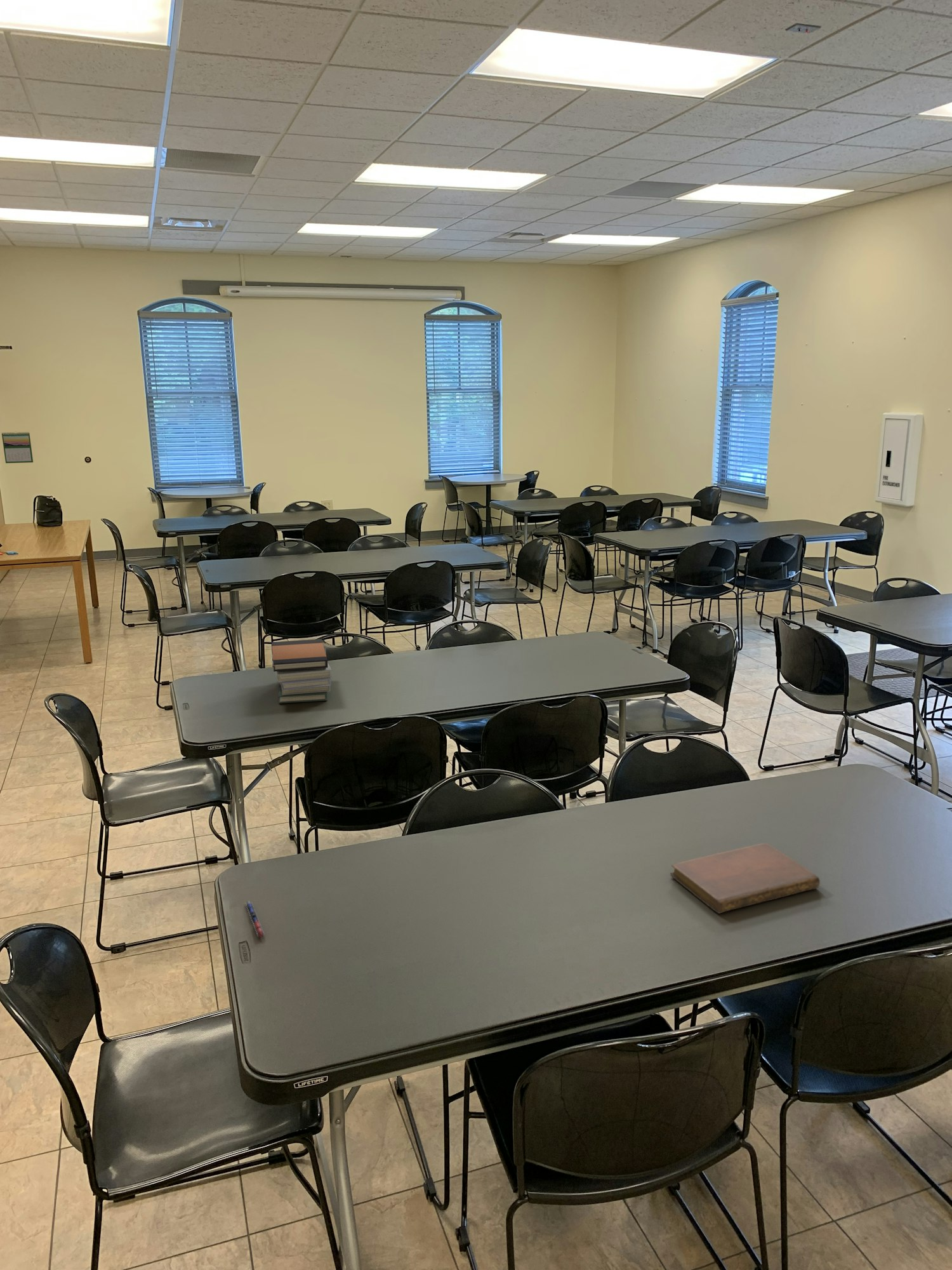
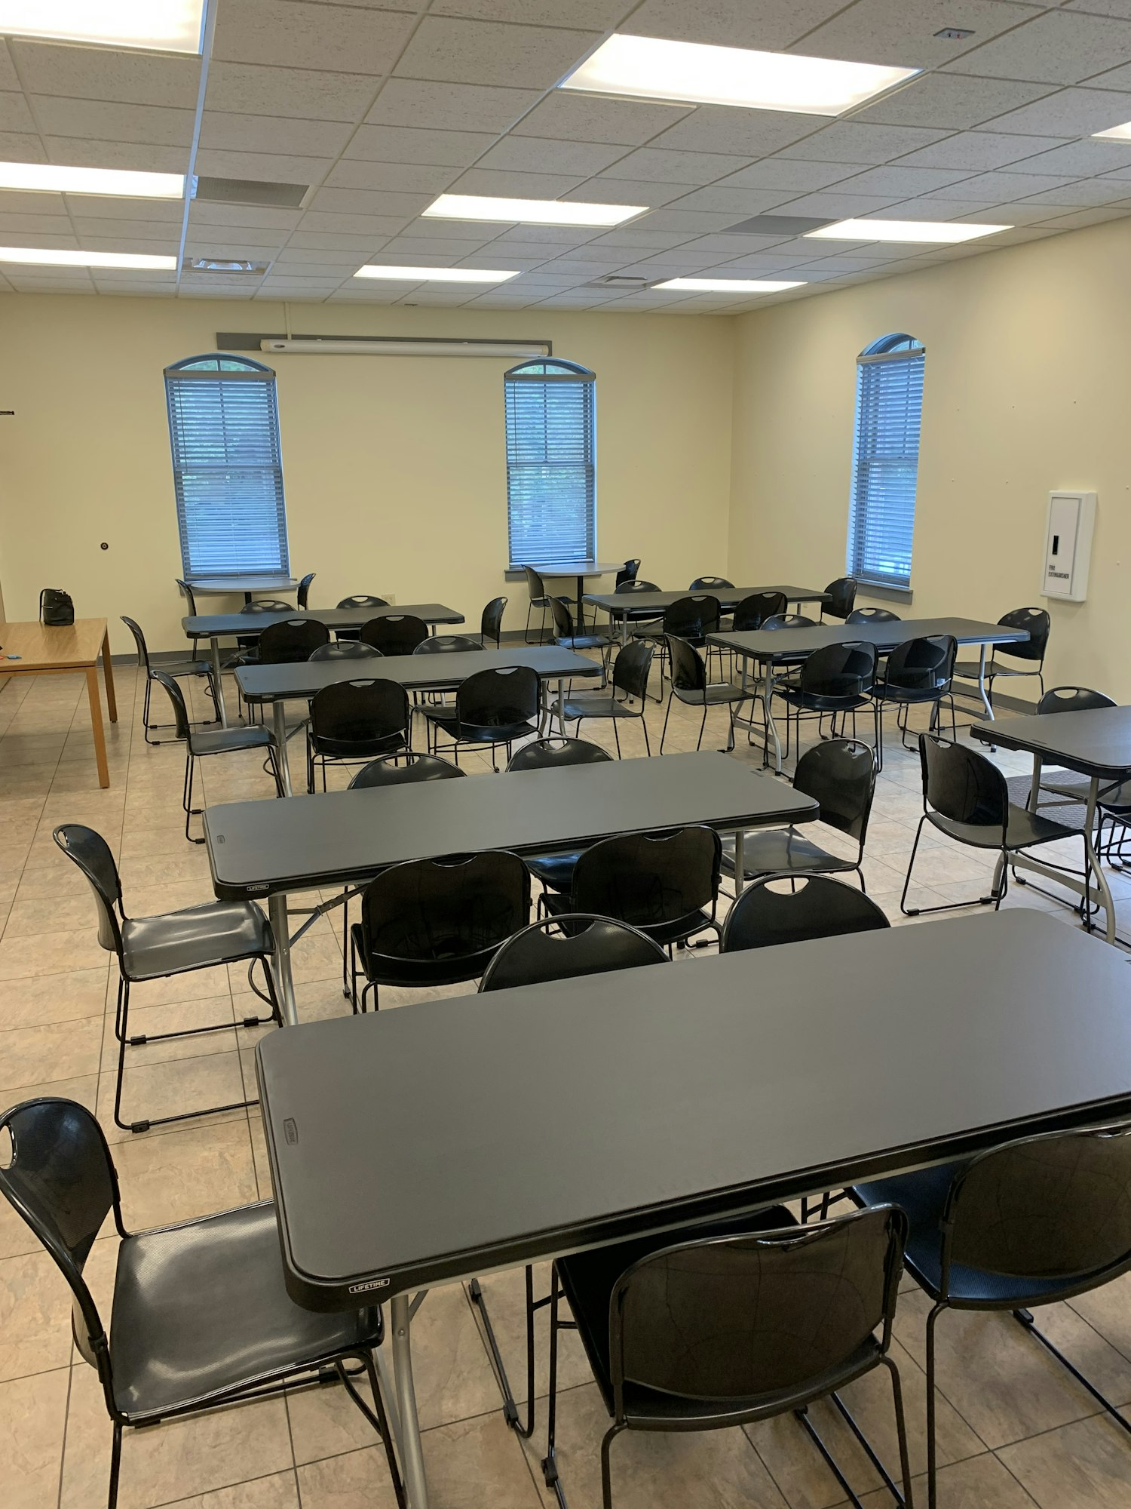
- calendar (17, 447)
- notebook (744, 876)
- book stack (301, 671)
- pen (254, 917)
